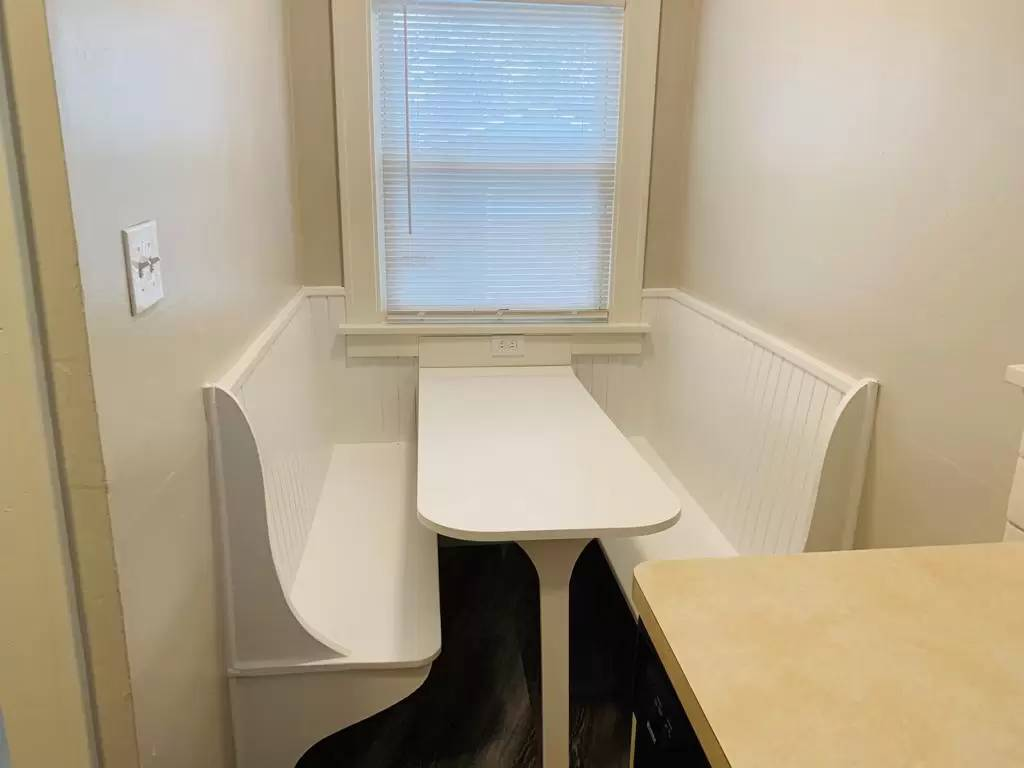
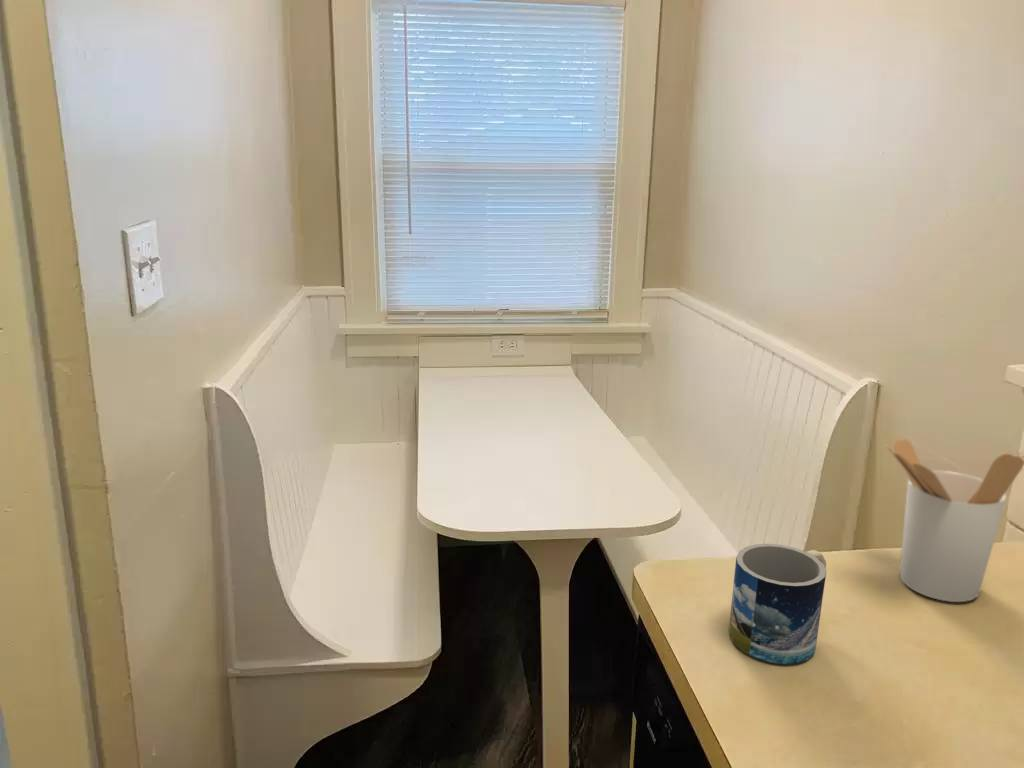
+ utensil holder (935, 515)
+ mug (787, 596)
